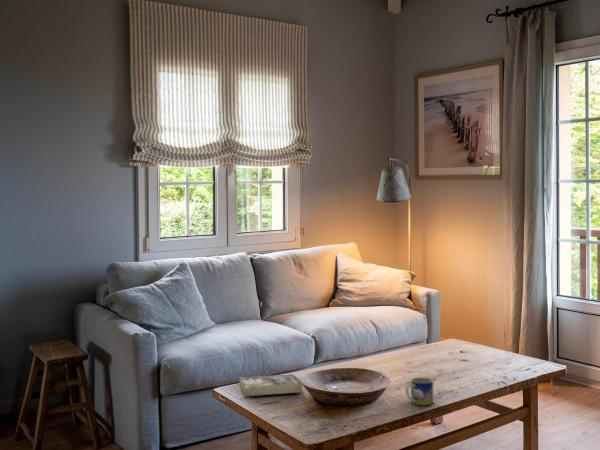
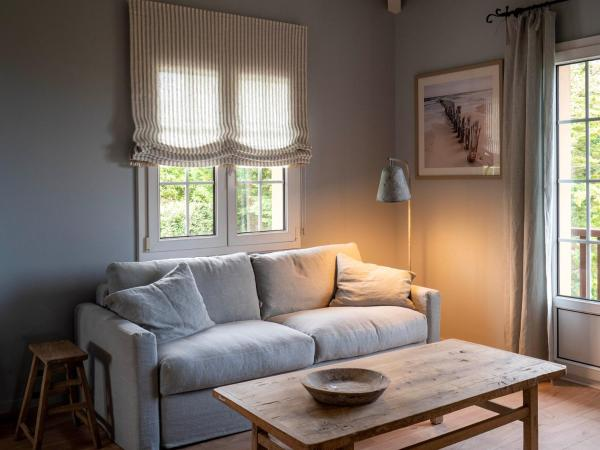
- book (269, 383)
- mug (418, 391)
